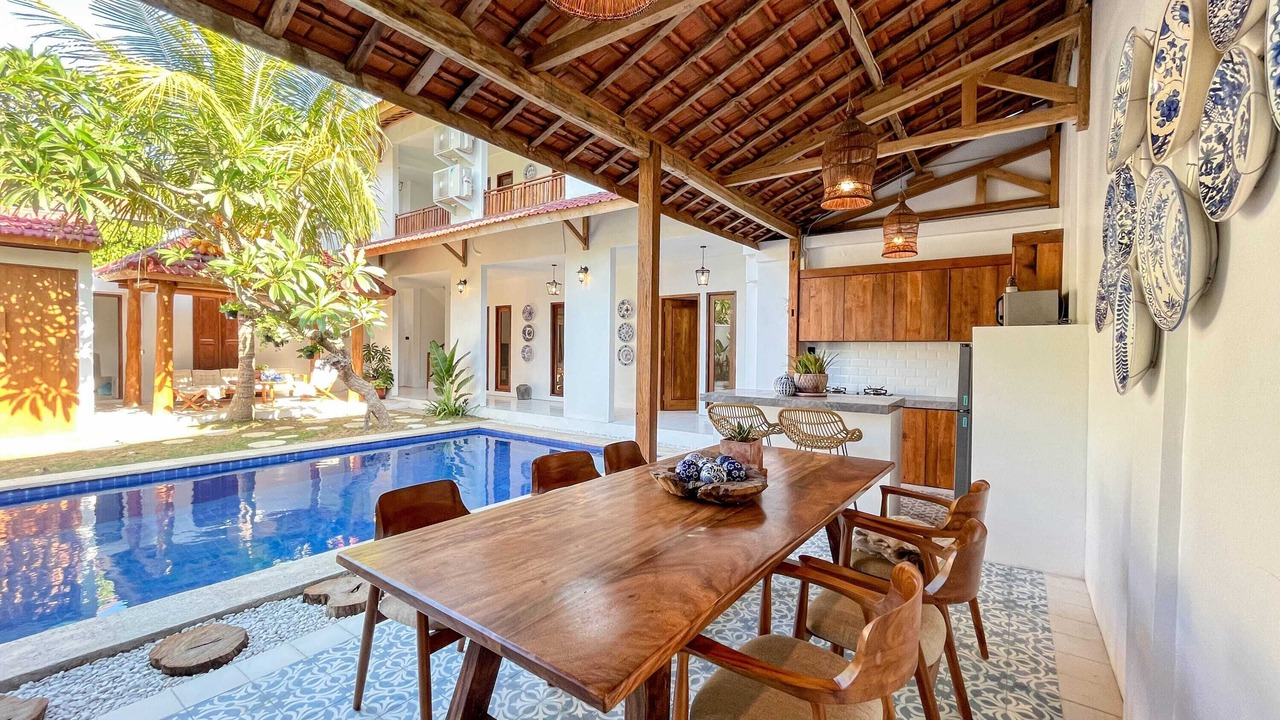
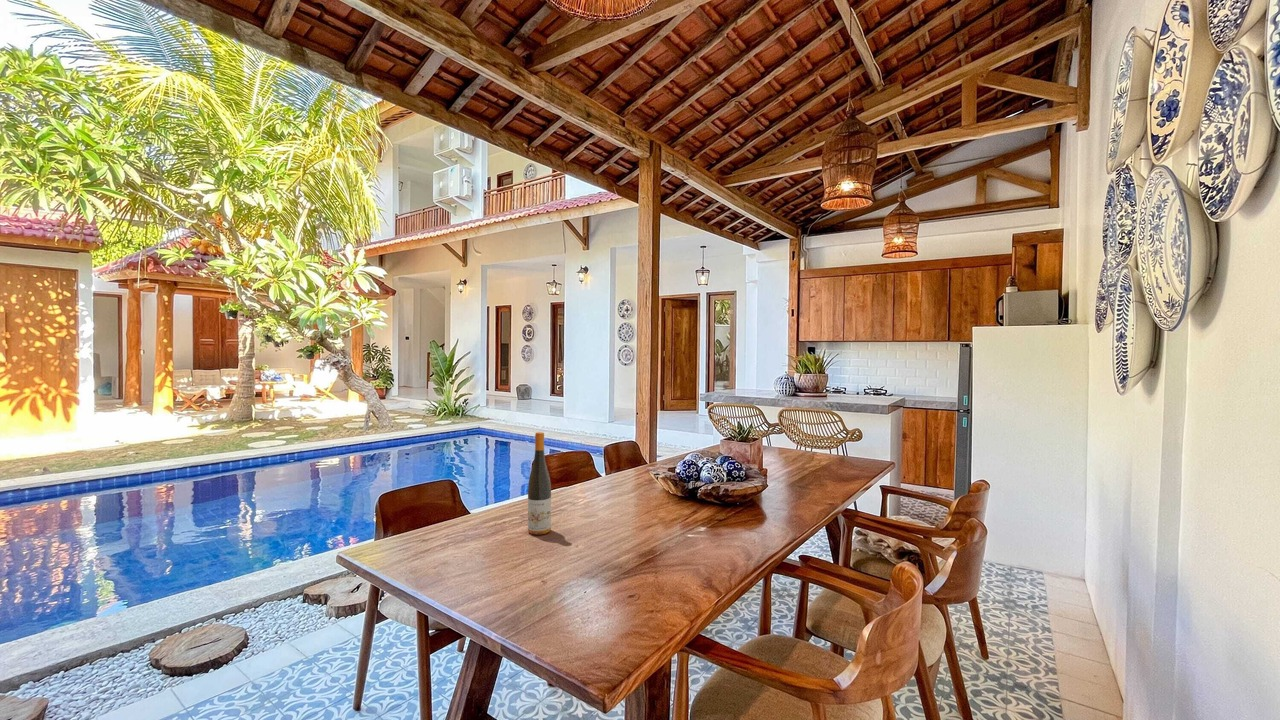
+ wine bottle (539, 481)
